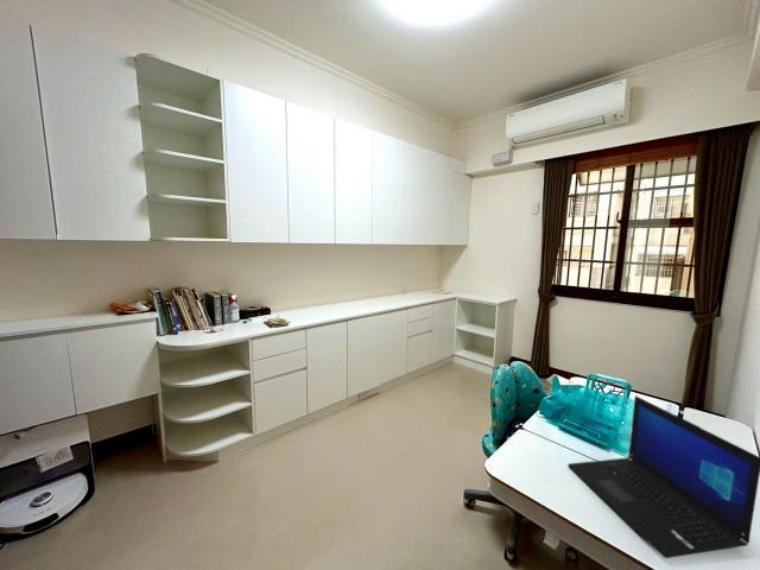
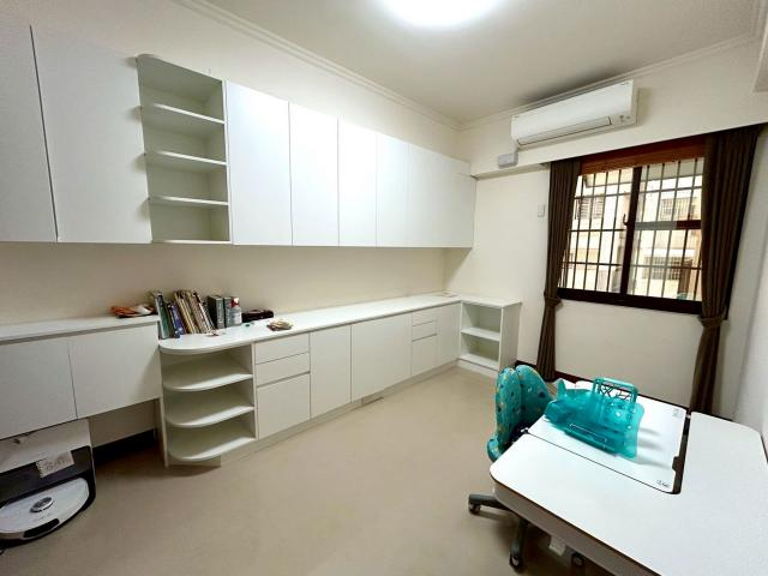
- laptop (648, 463)
